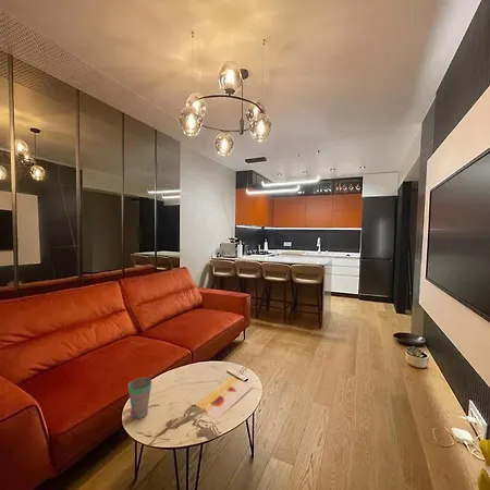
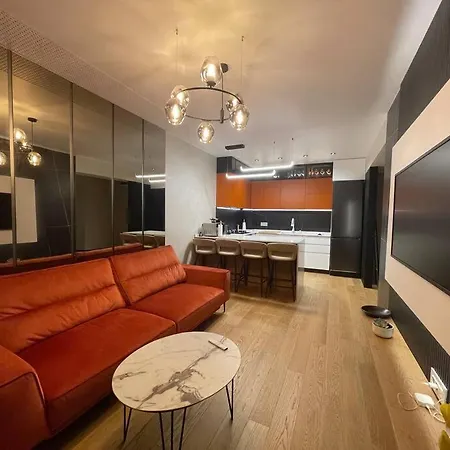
- painting (218, 400)
- cup (139, 399)
